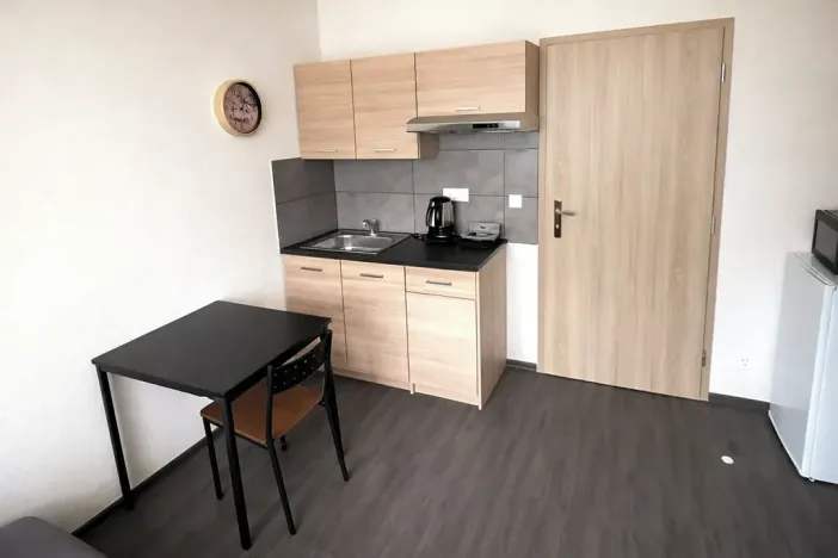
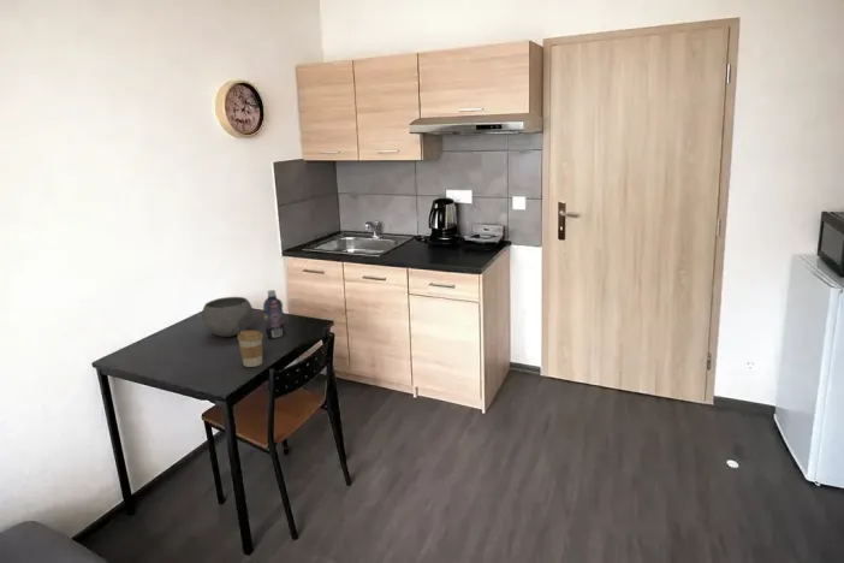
+ bowl (227, 318)
+ coffee cup (251, 346)
+ bottle (273, 313)
